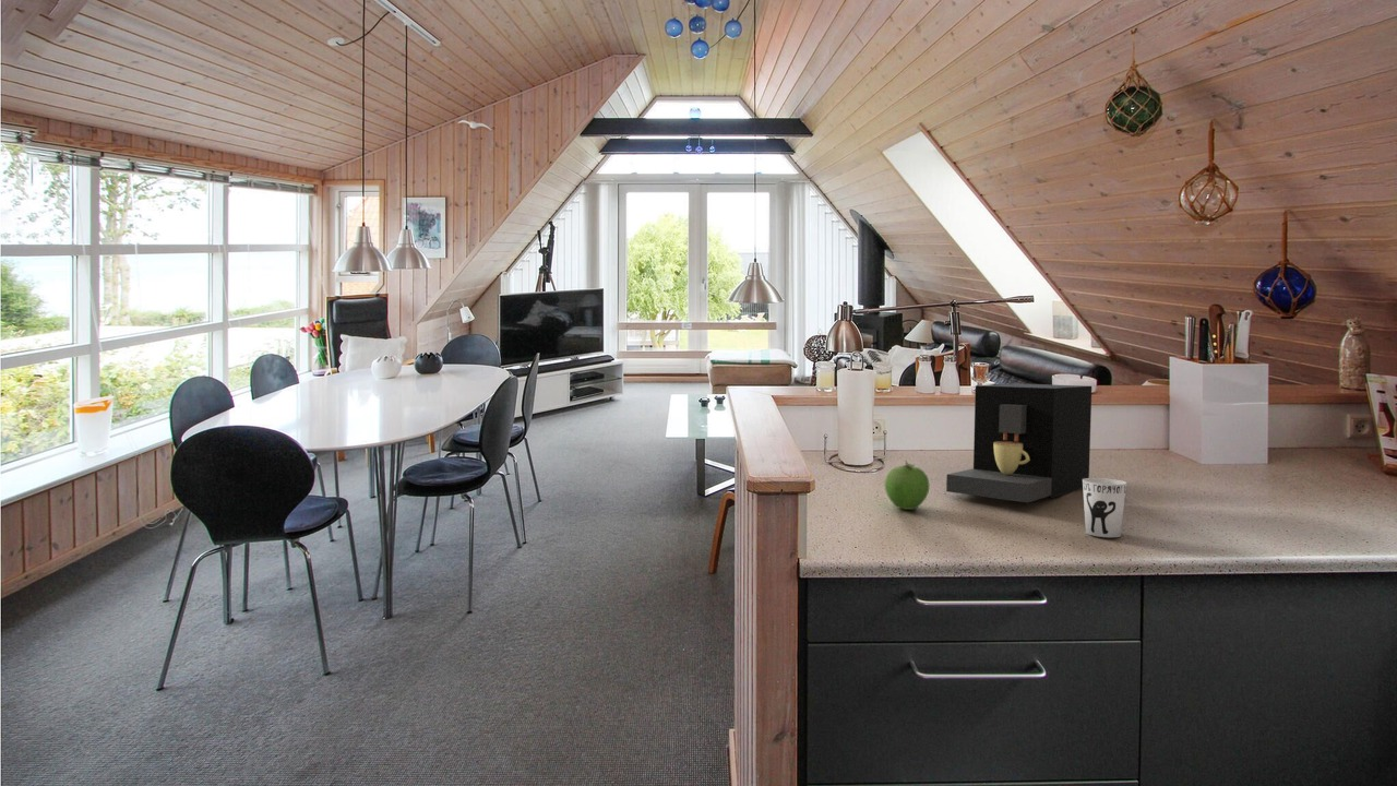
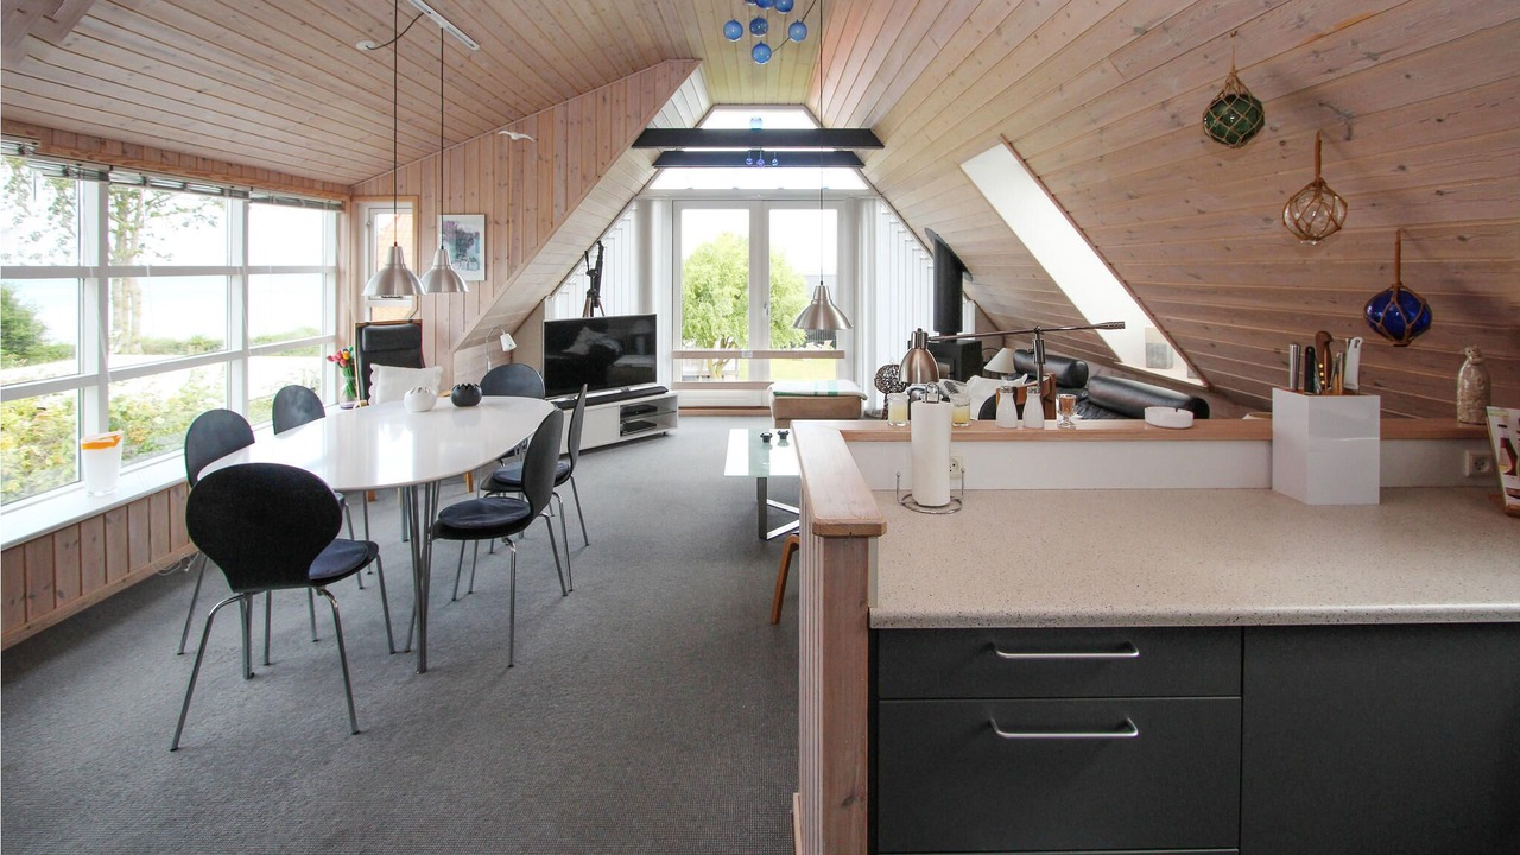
- cup (1103, 508)
- fruit (906, 484)
- coffee maker (1020, 438)
